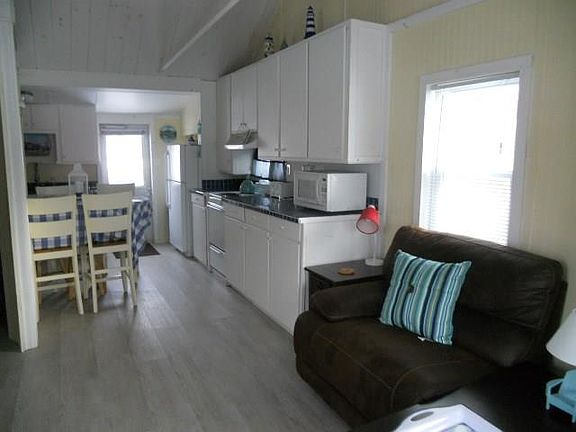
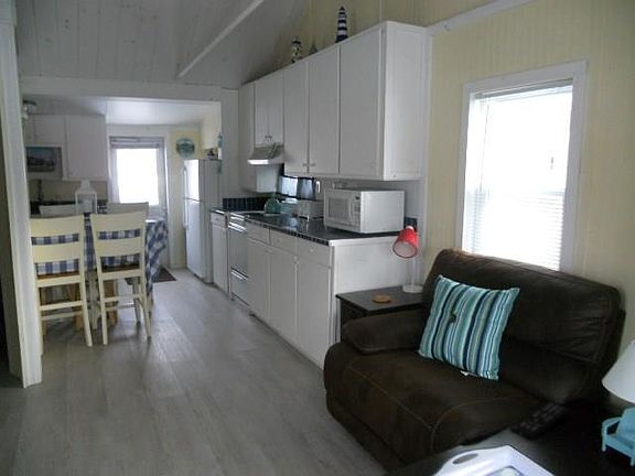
+ remote control (540, 419)
